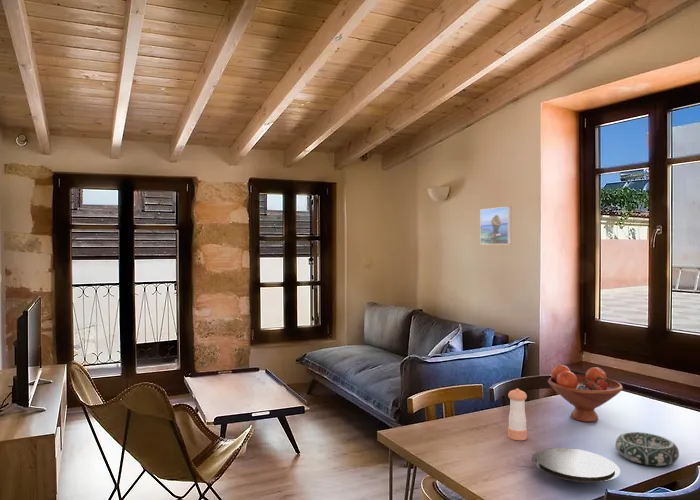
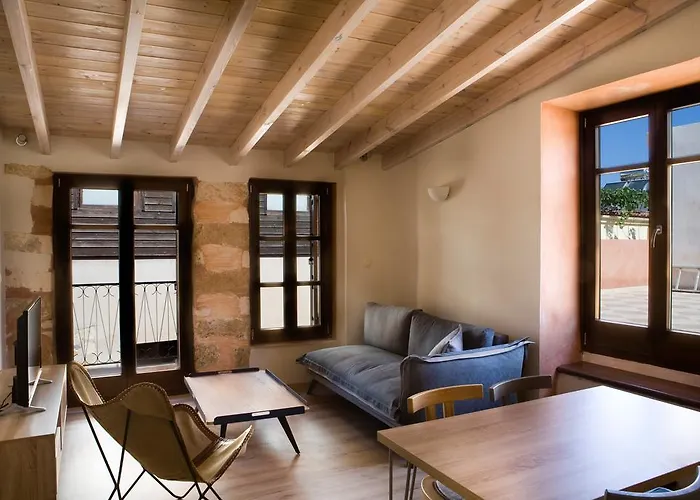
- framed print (495, 226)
- decorative bowl (646, 448)
- fruit bowl (584, 393)
- plate (574, 469)
- pepper shaker (517, 412)
